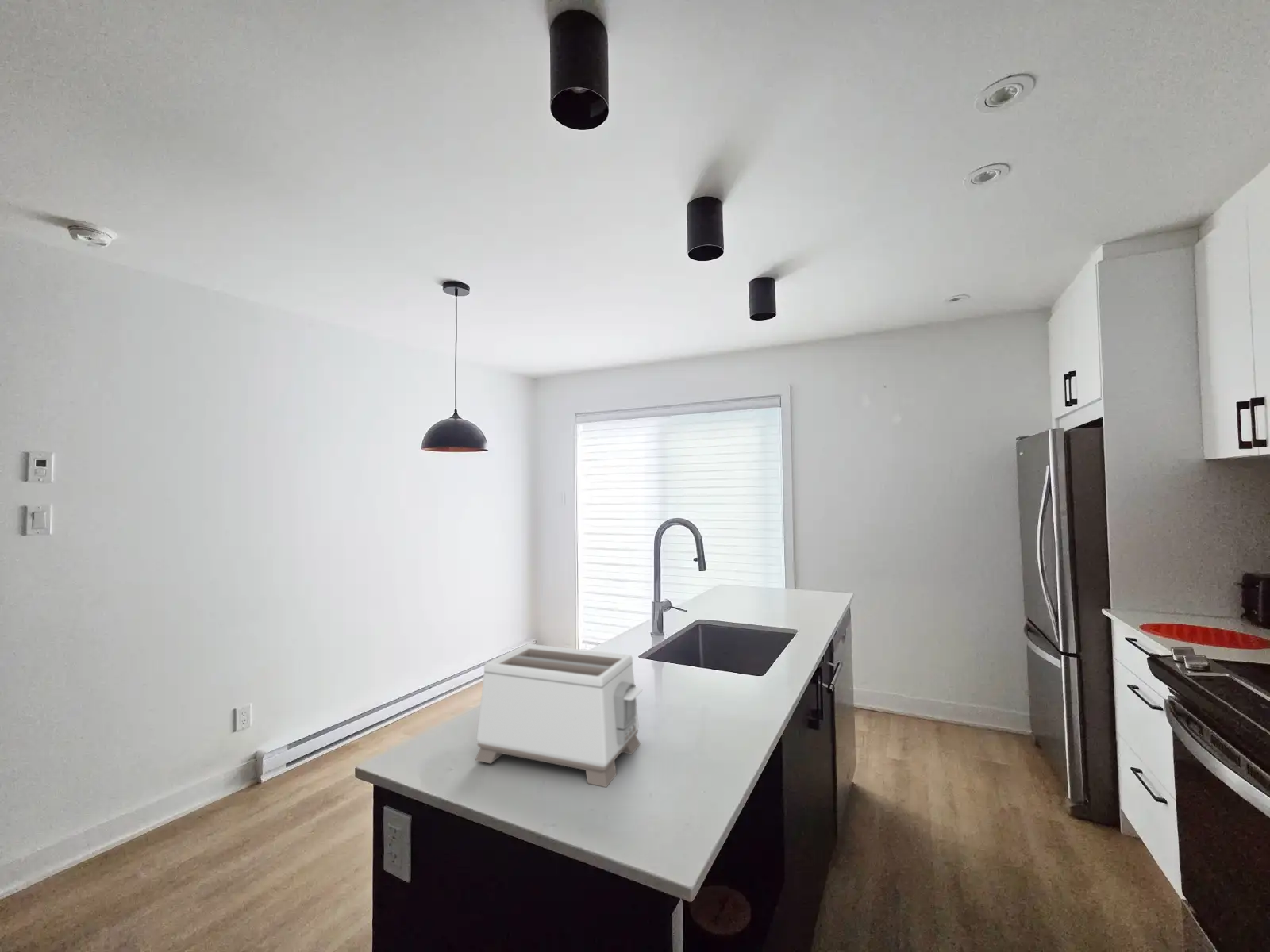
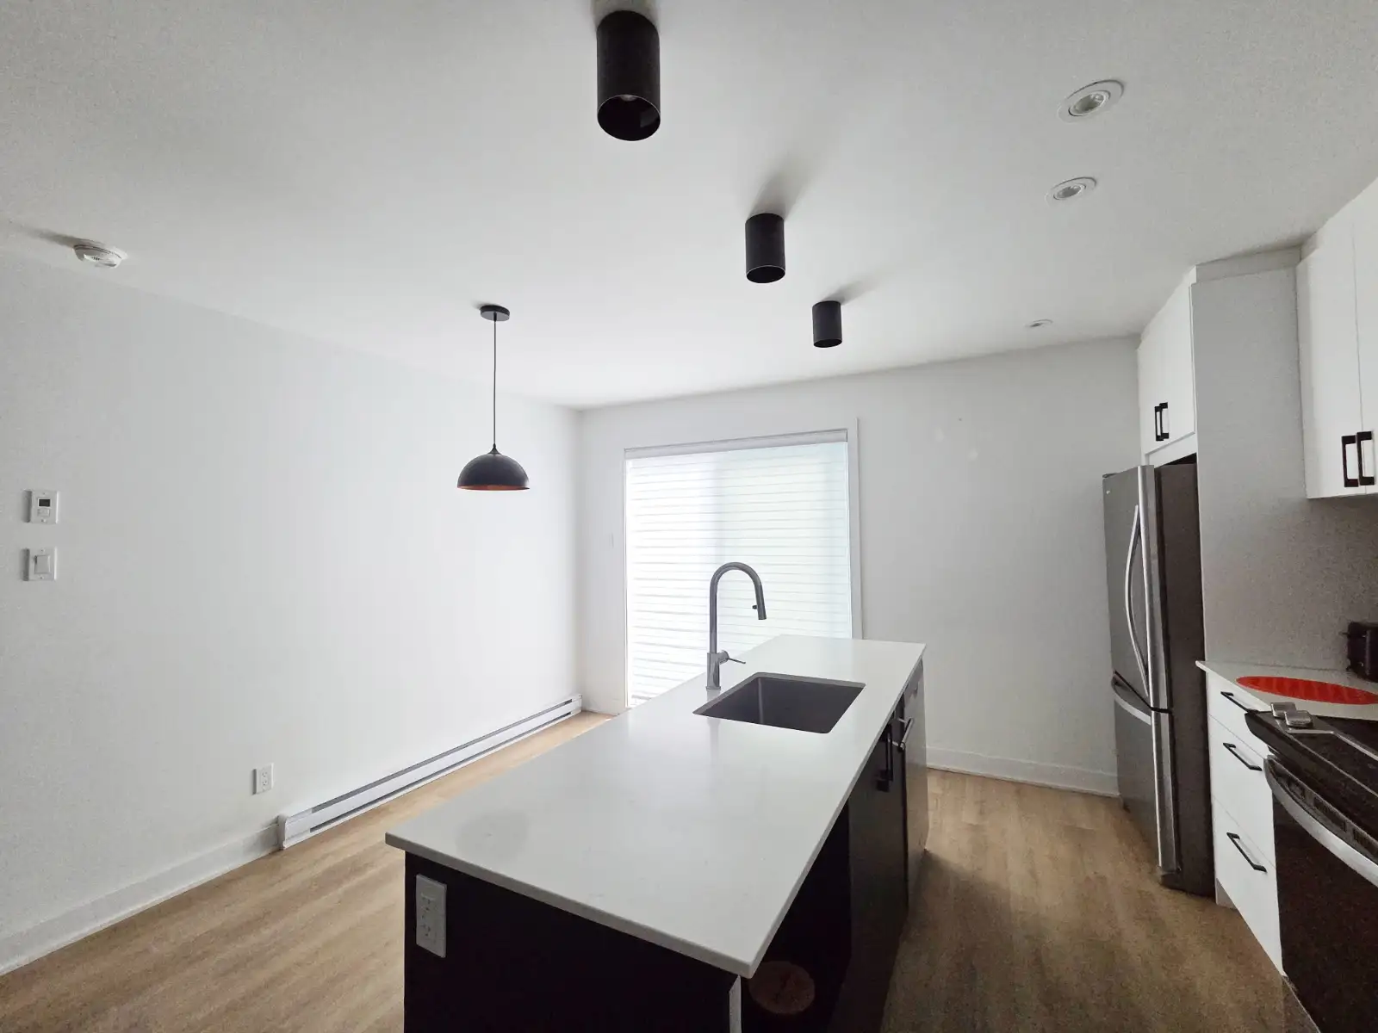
- toaster (566, 706)
